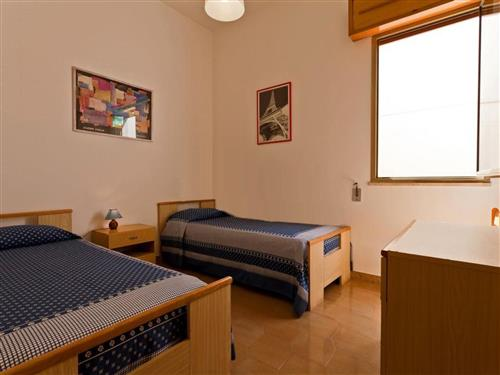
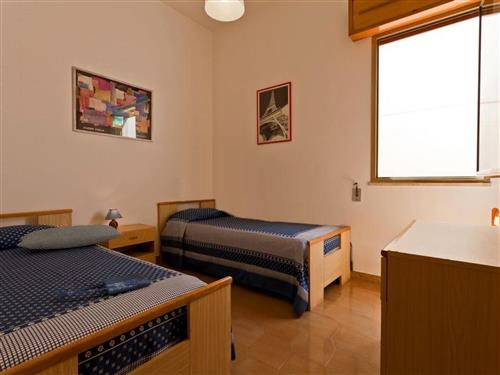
+ pillow (73, 236)
+ shopping bag (105, 285)
